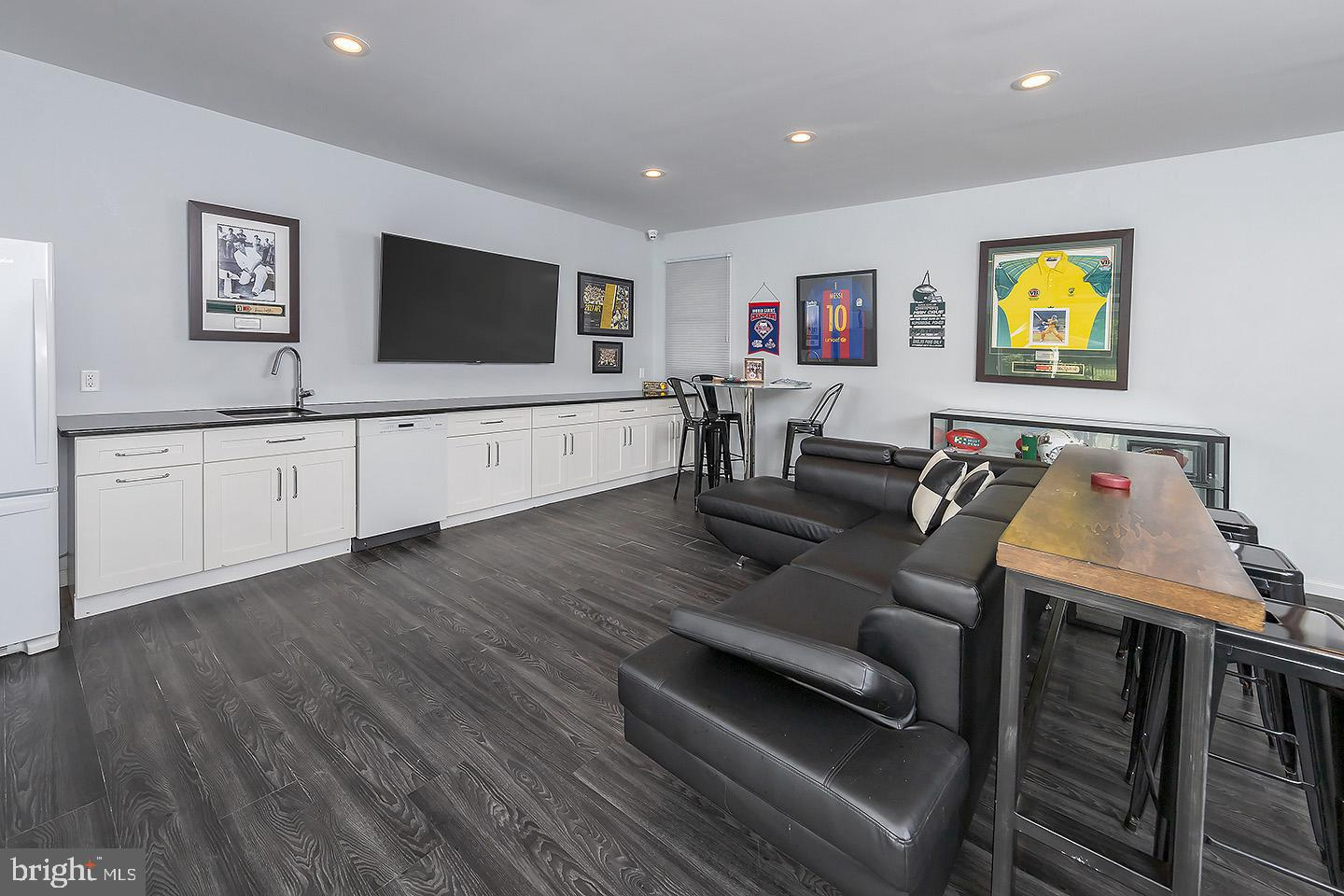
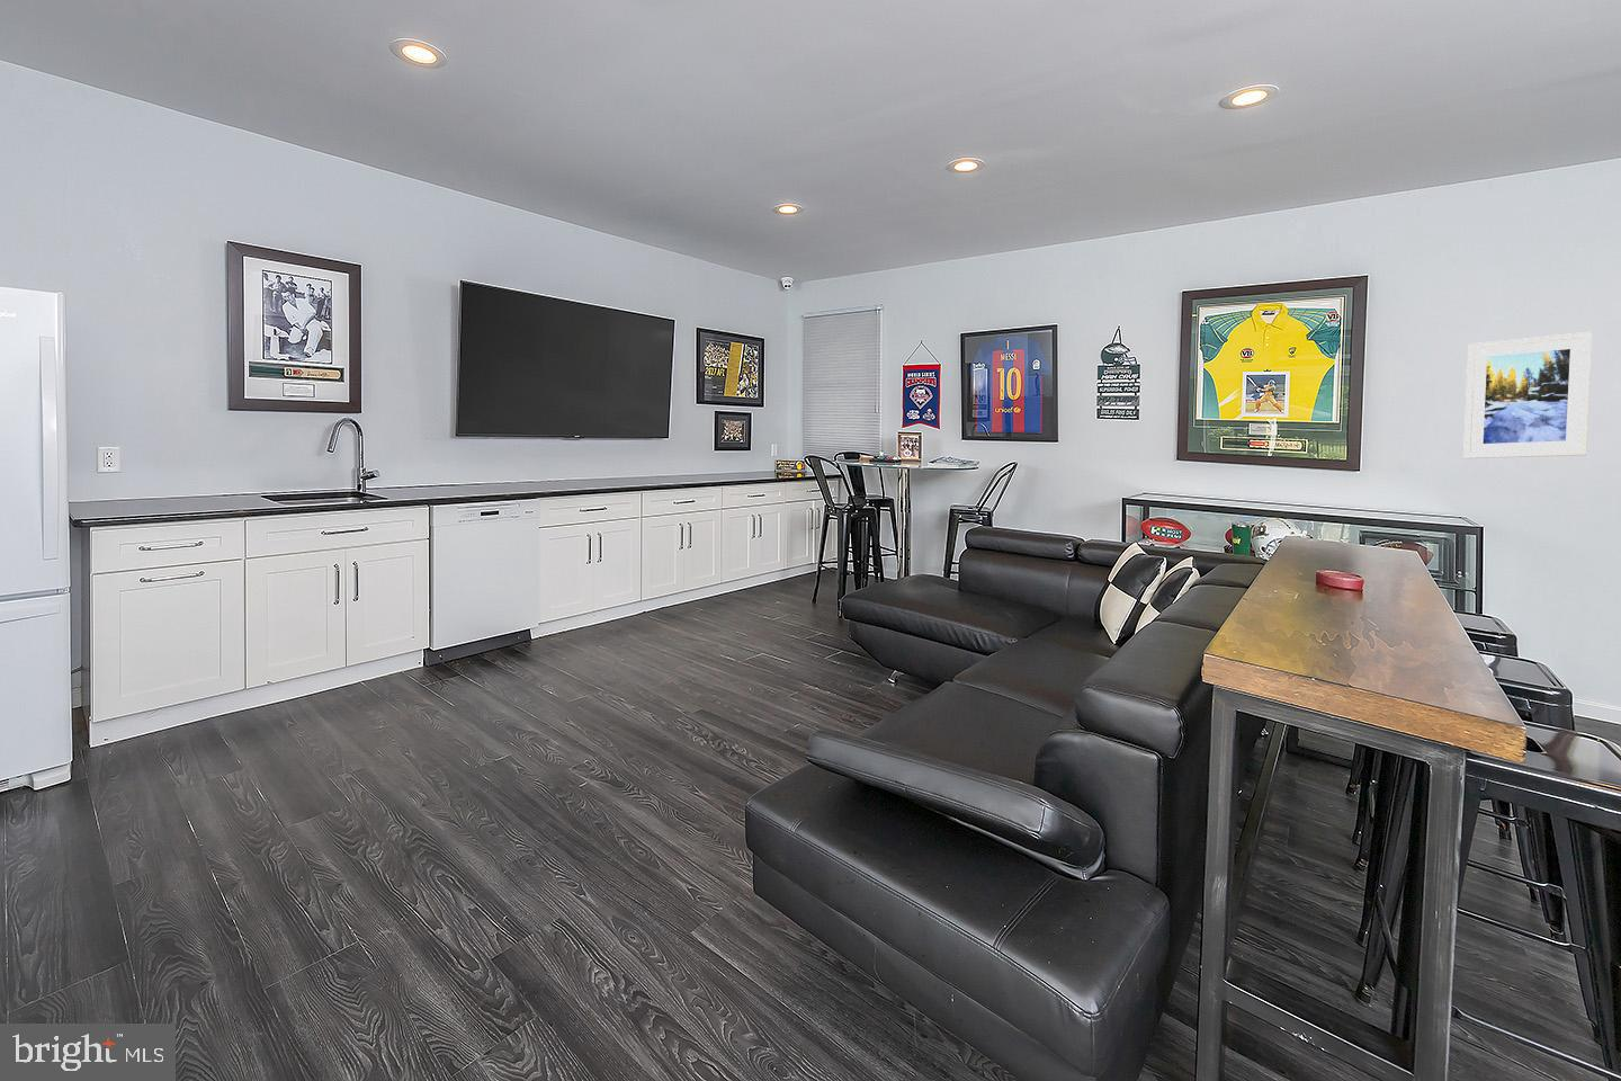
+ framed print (1525, 397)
